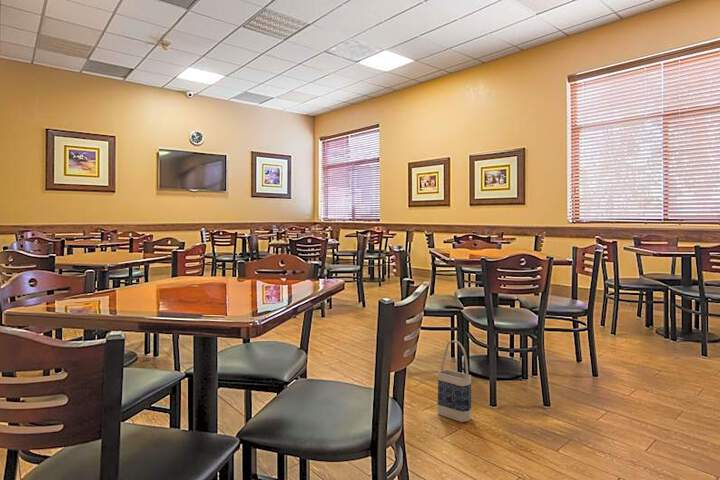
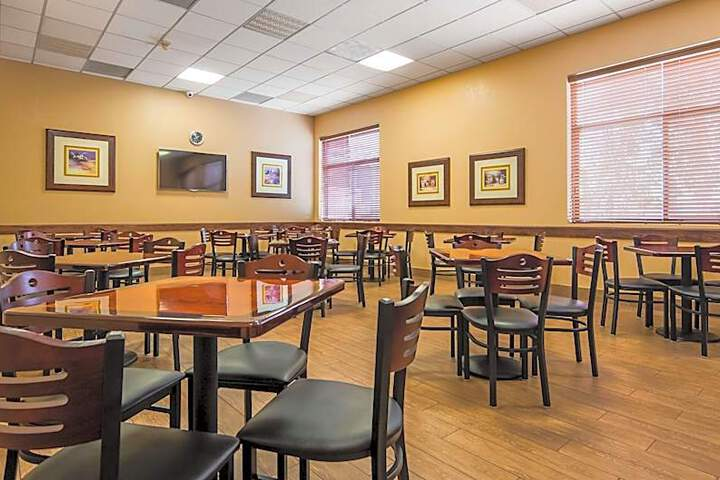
- bag (454, 378)
